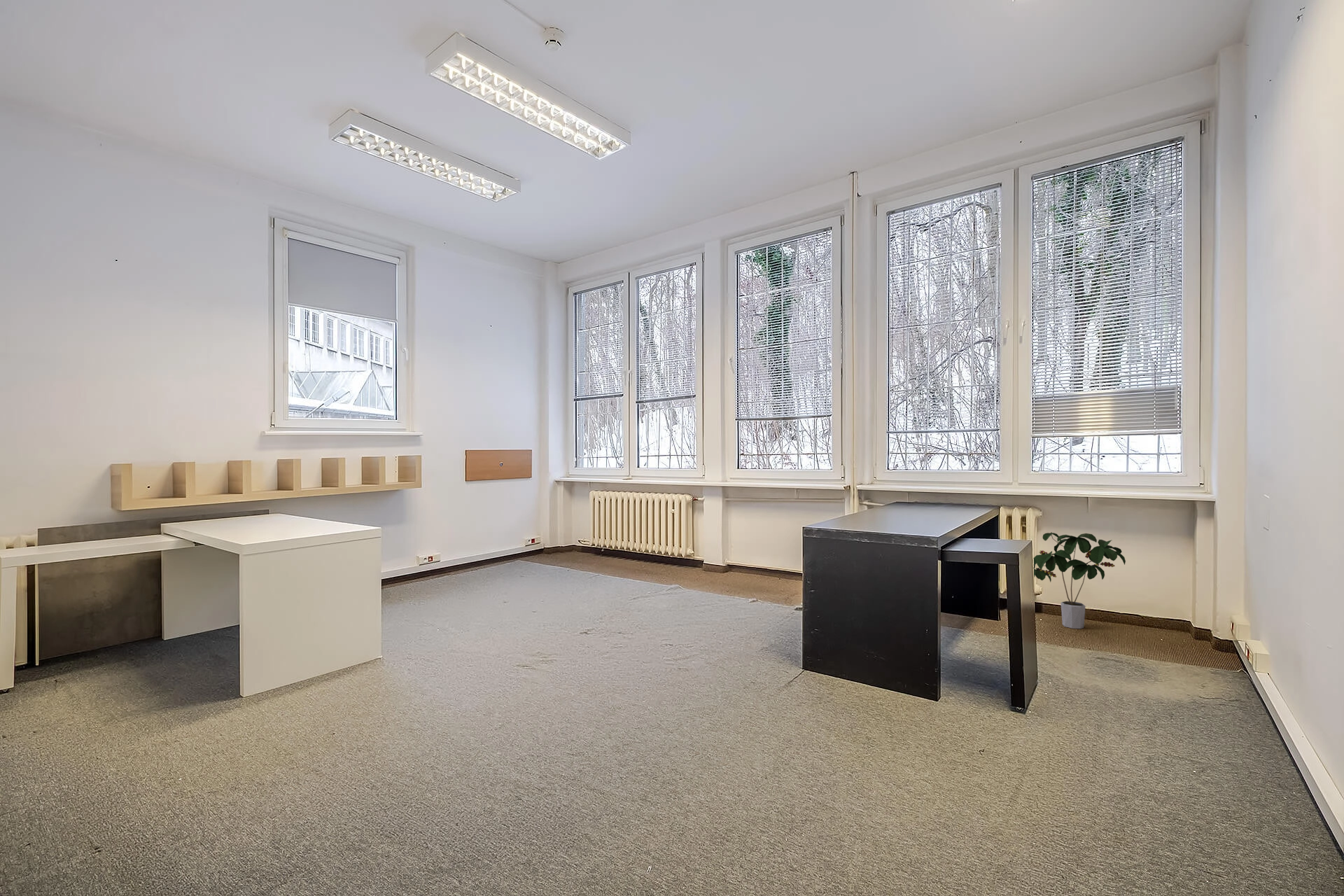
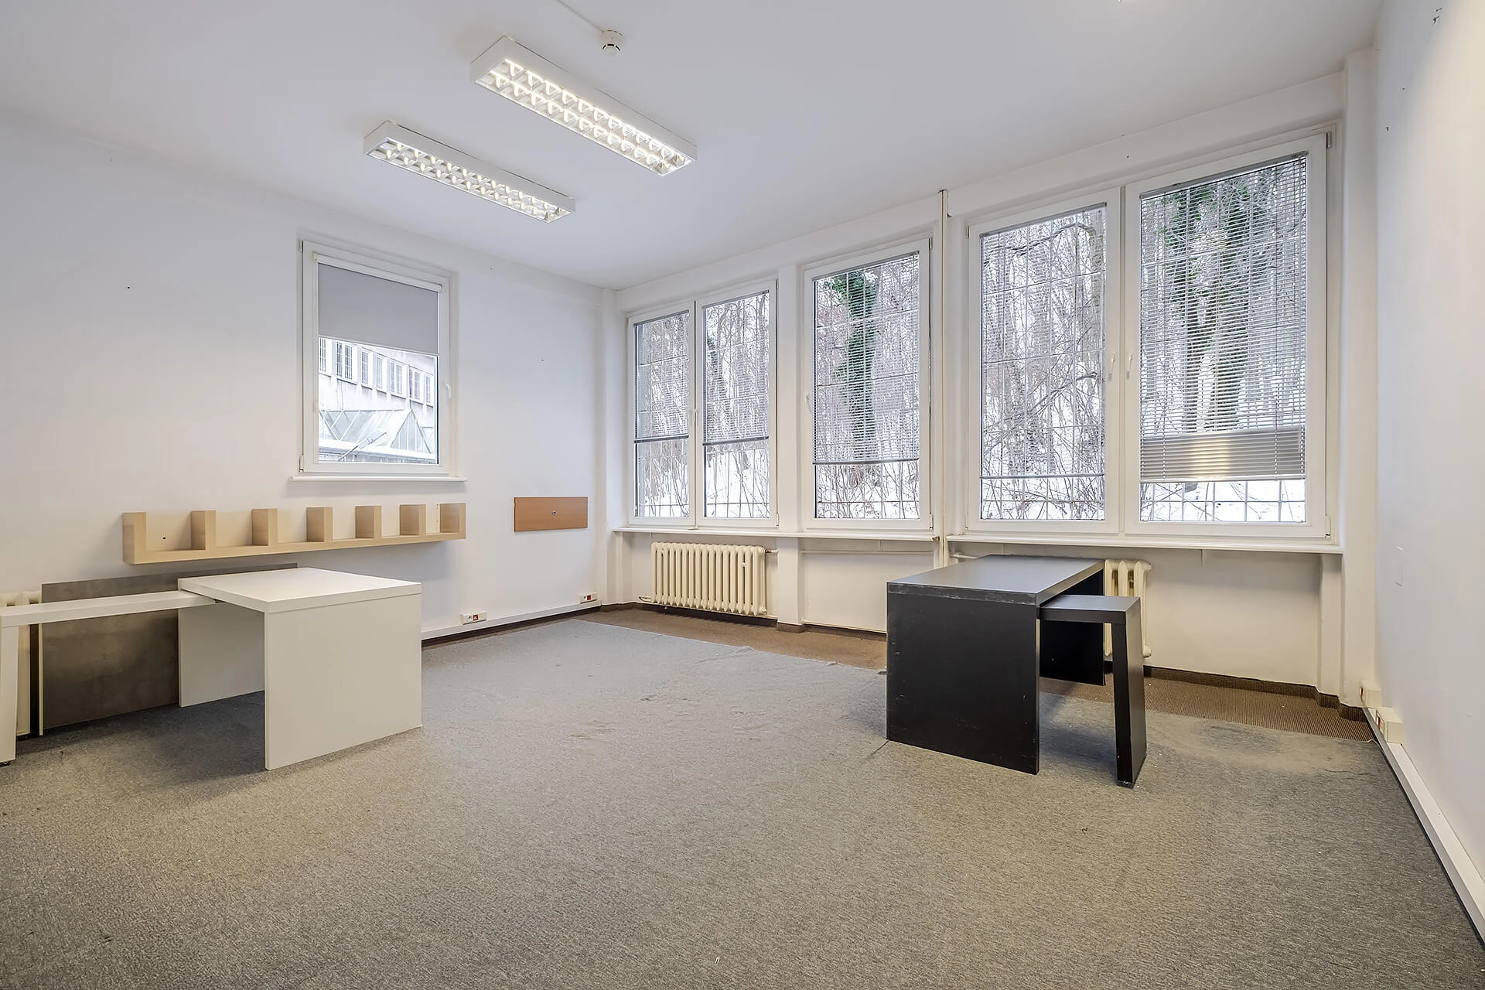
- potted plant (1072, 578)
